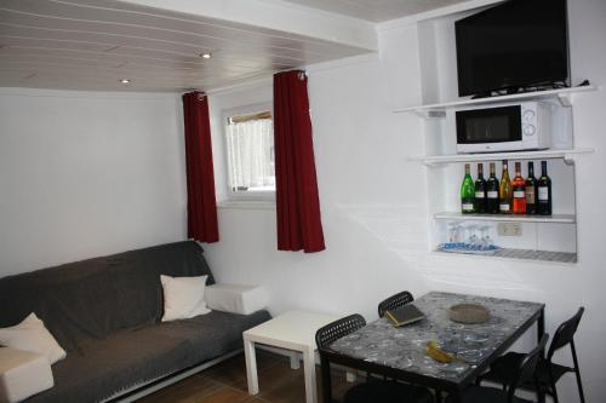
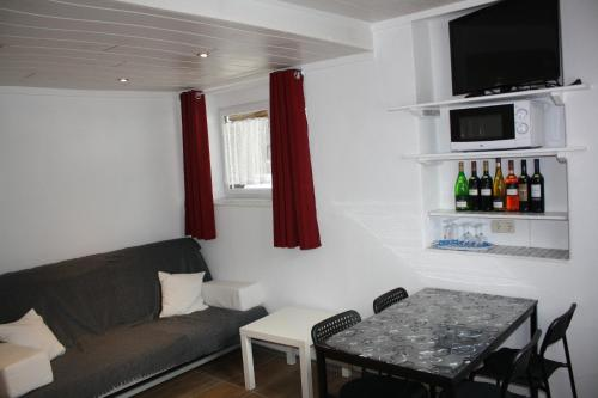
- notepad (404, 315)
- banana (445, 352)
- bowl (469, 312)
